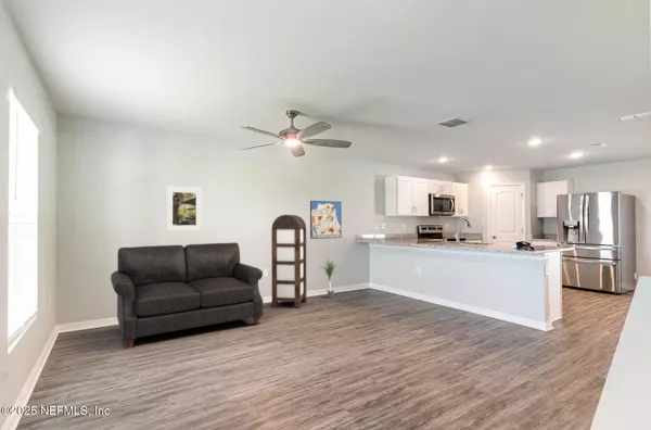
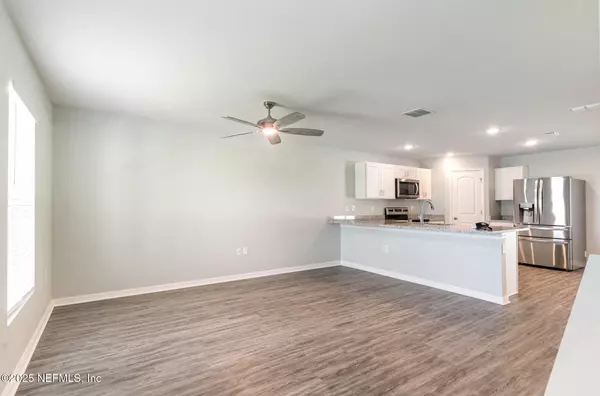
- potted plant (329, 276)
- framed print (184, 208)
- wall art (326, 219)
- sofa (190, 284)
- bookshelf (289, 258)
